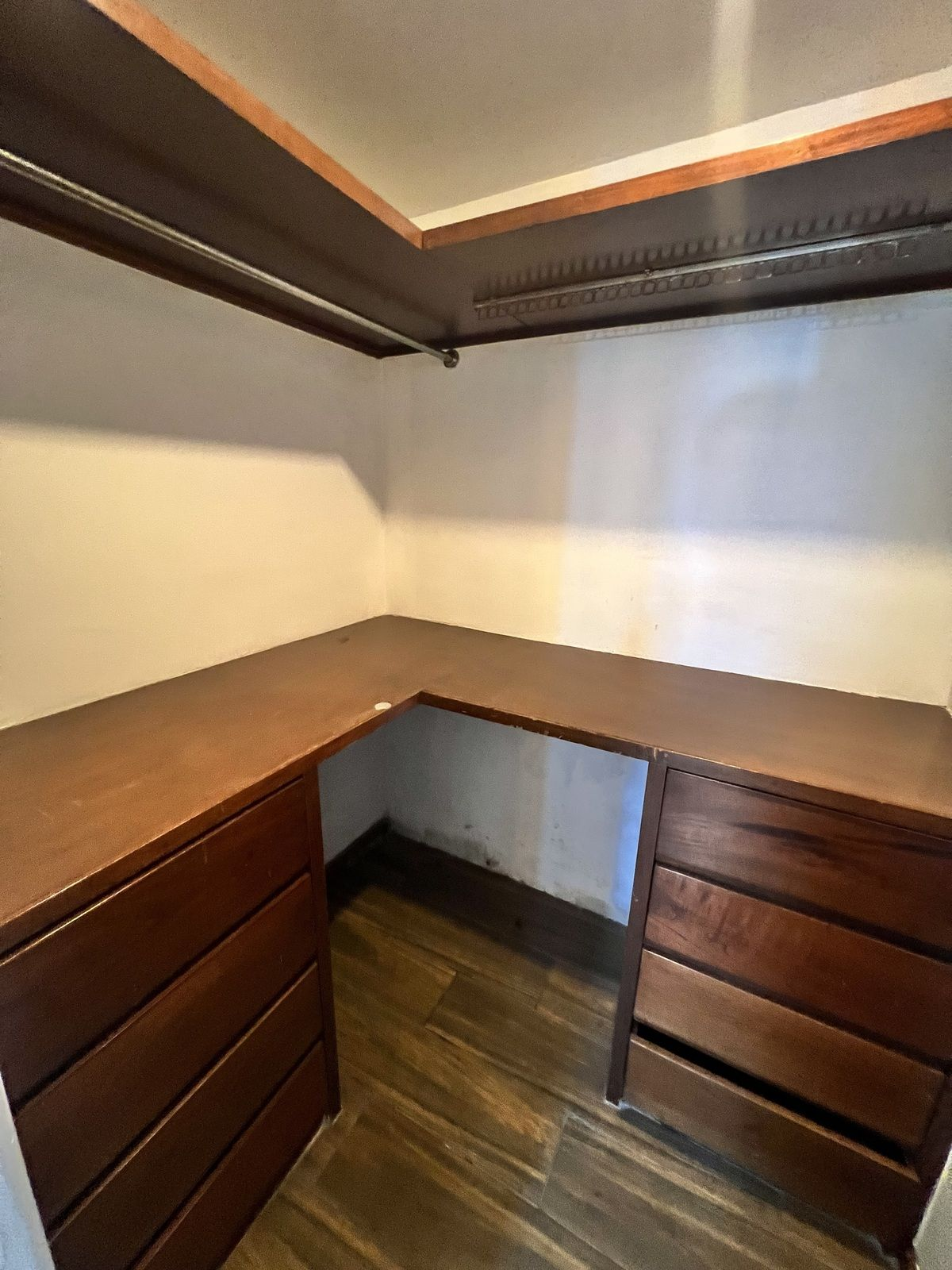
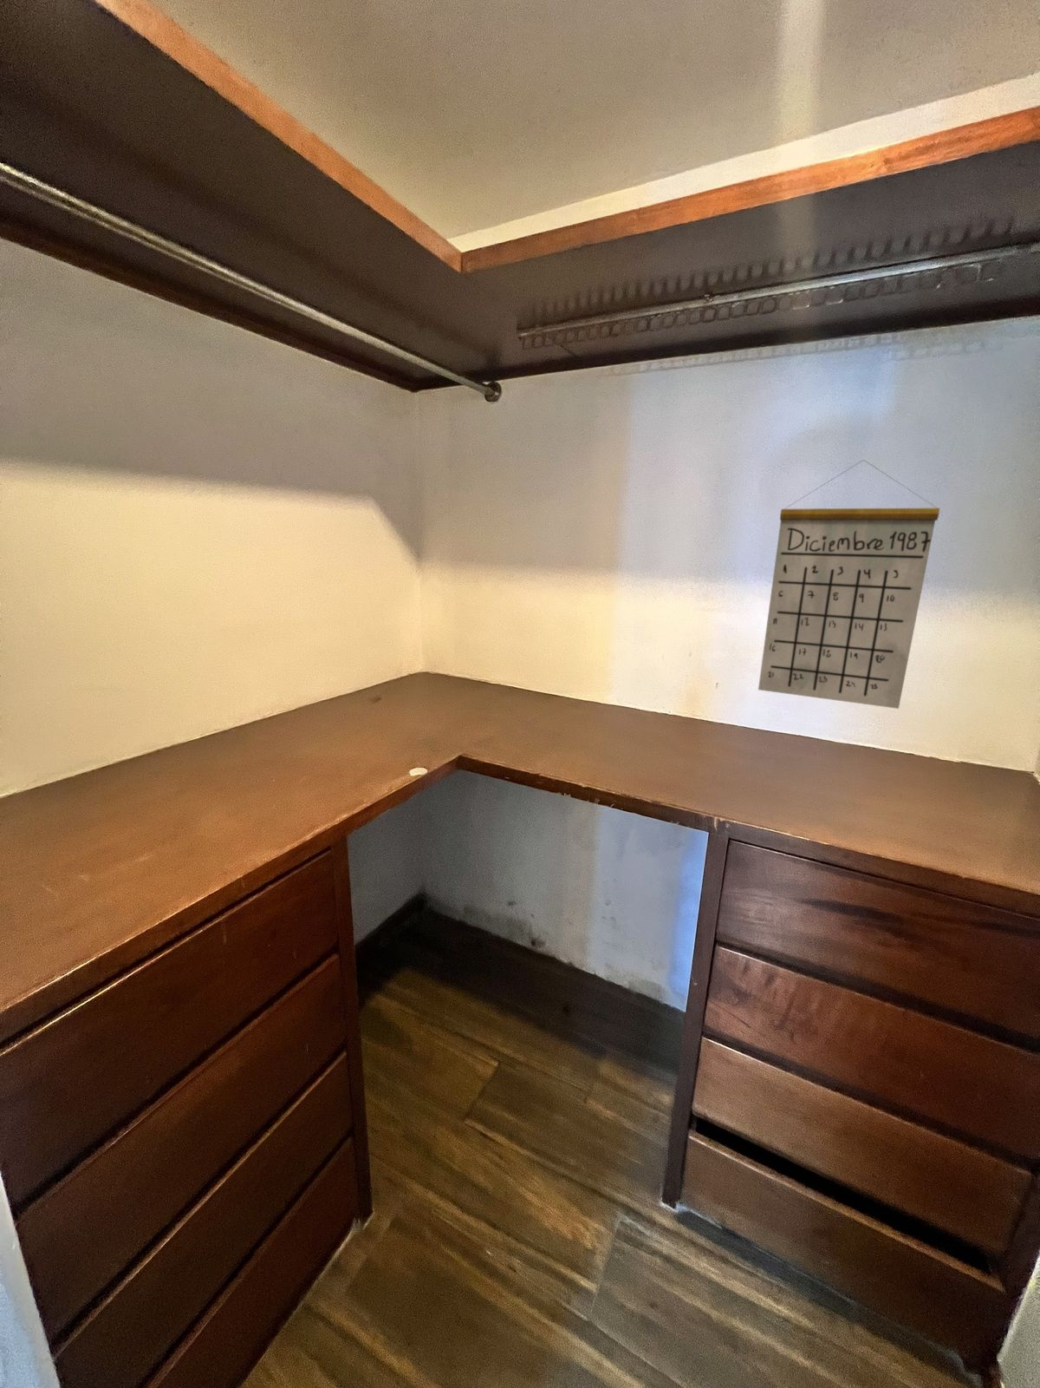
+ calendar (843, 584)
